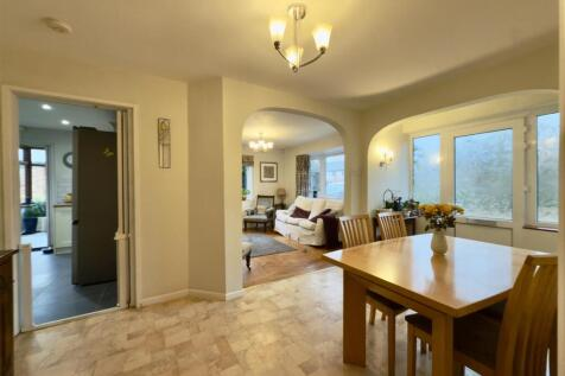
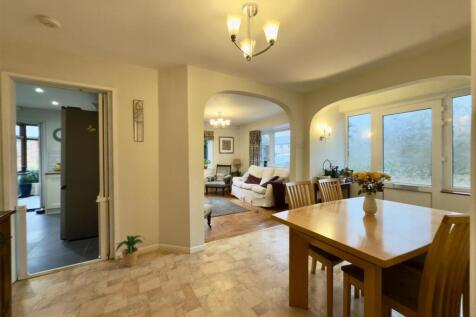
+ potted plant (130, 251)
